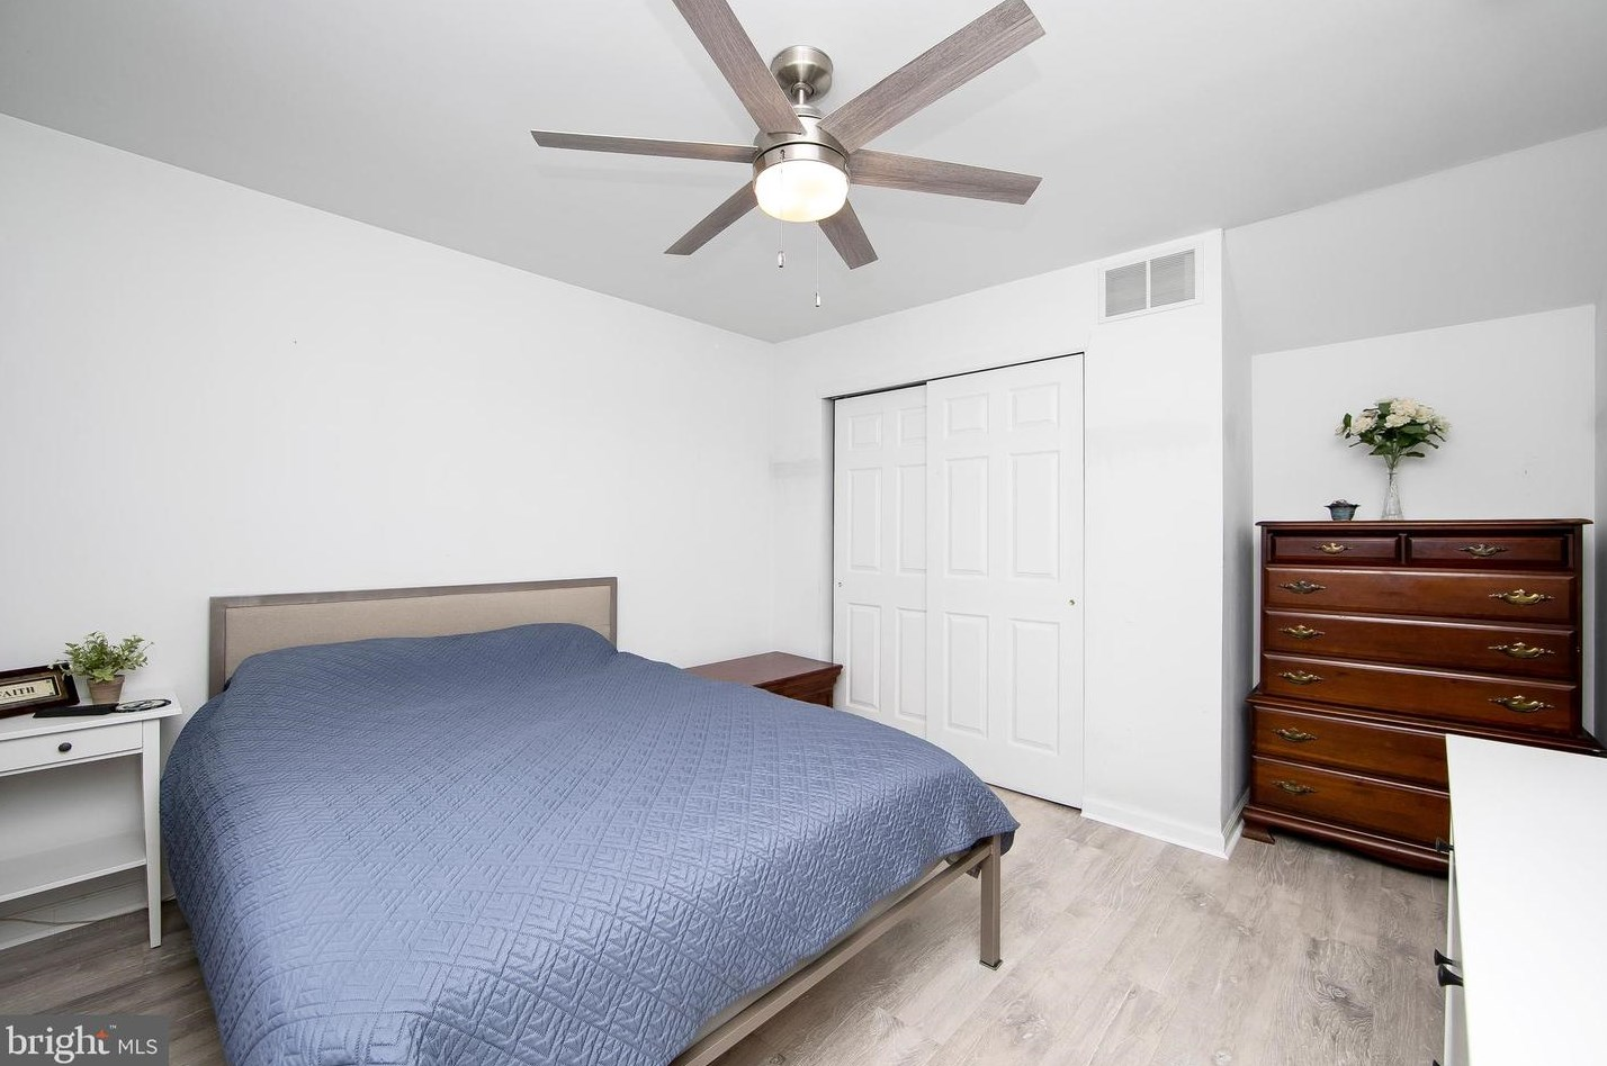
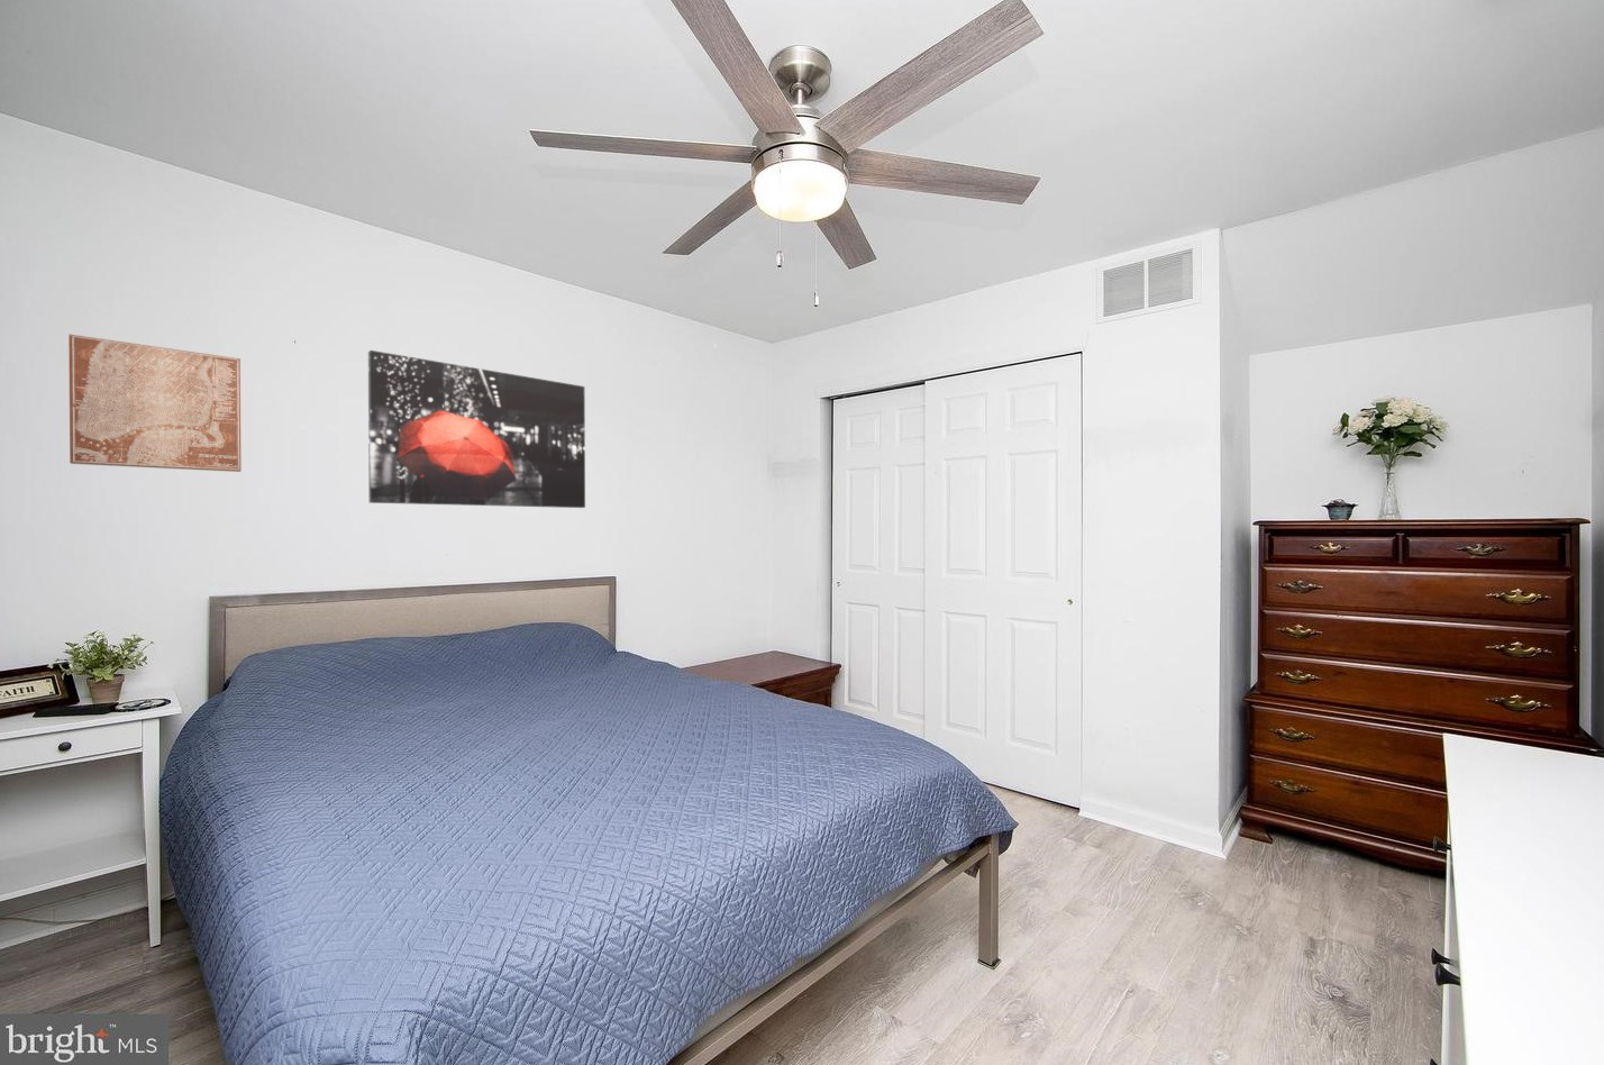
+ wall art (488, 439)
+ wall art (160, 408)
